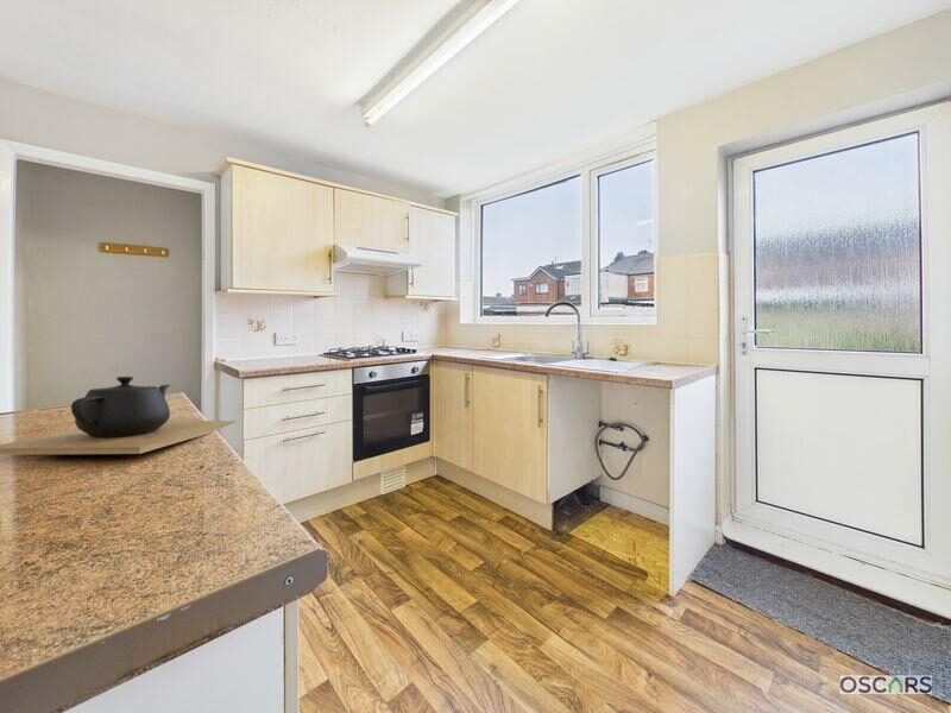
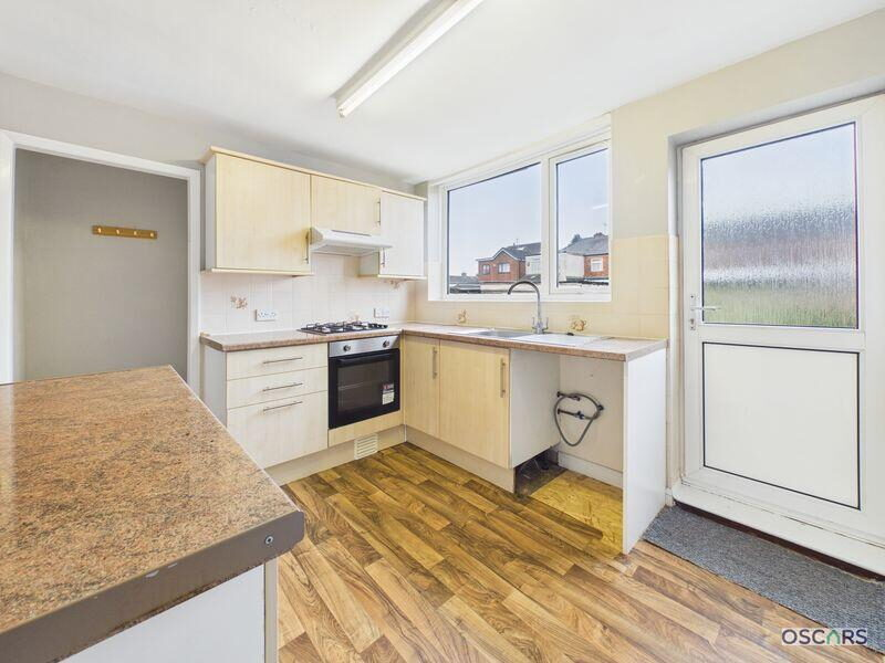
- teapot (130, 406)
